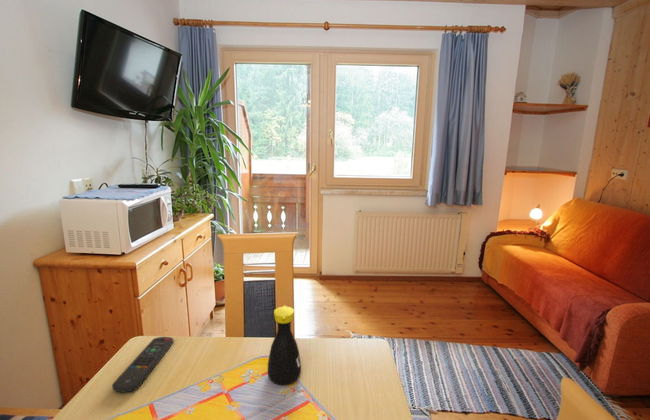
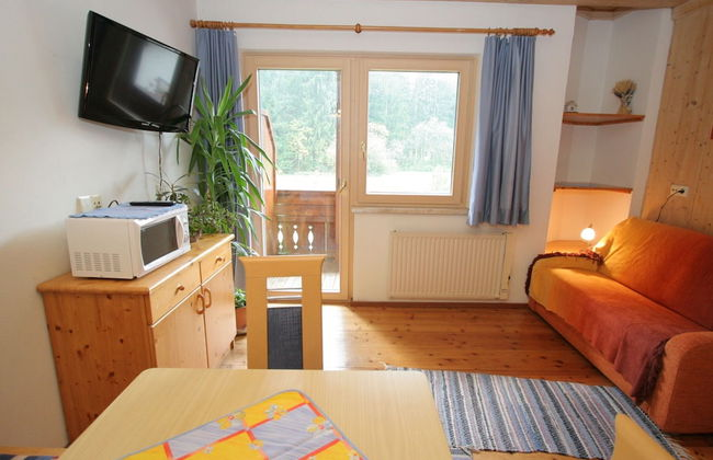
- remote control (146, 361)
- bottle (284, 343)
